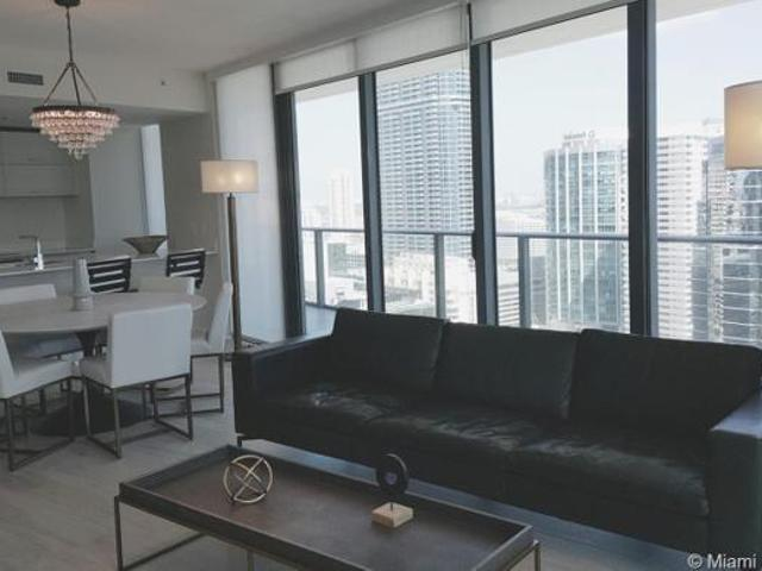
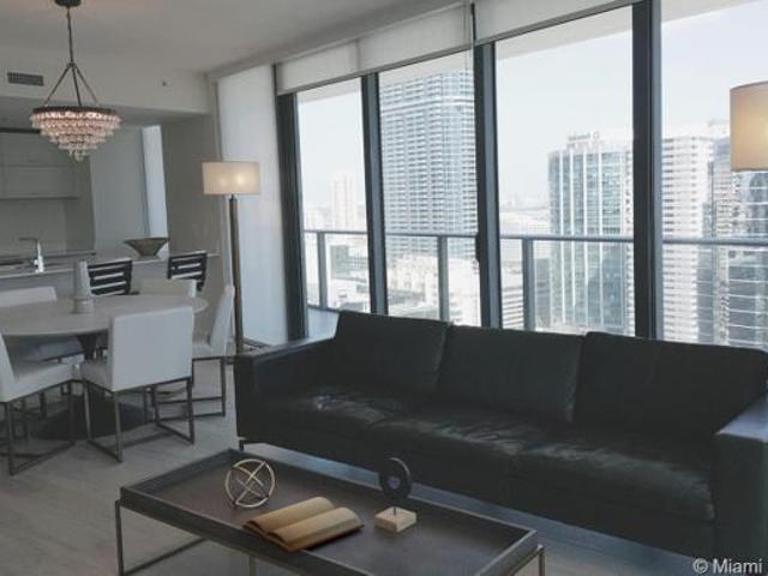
+ bible (302, 521)
